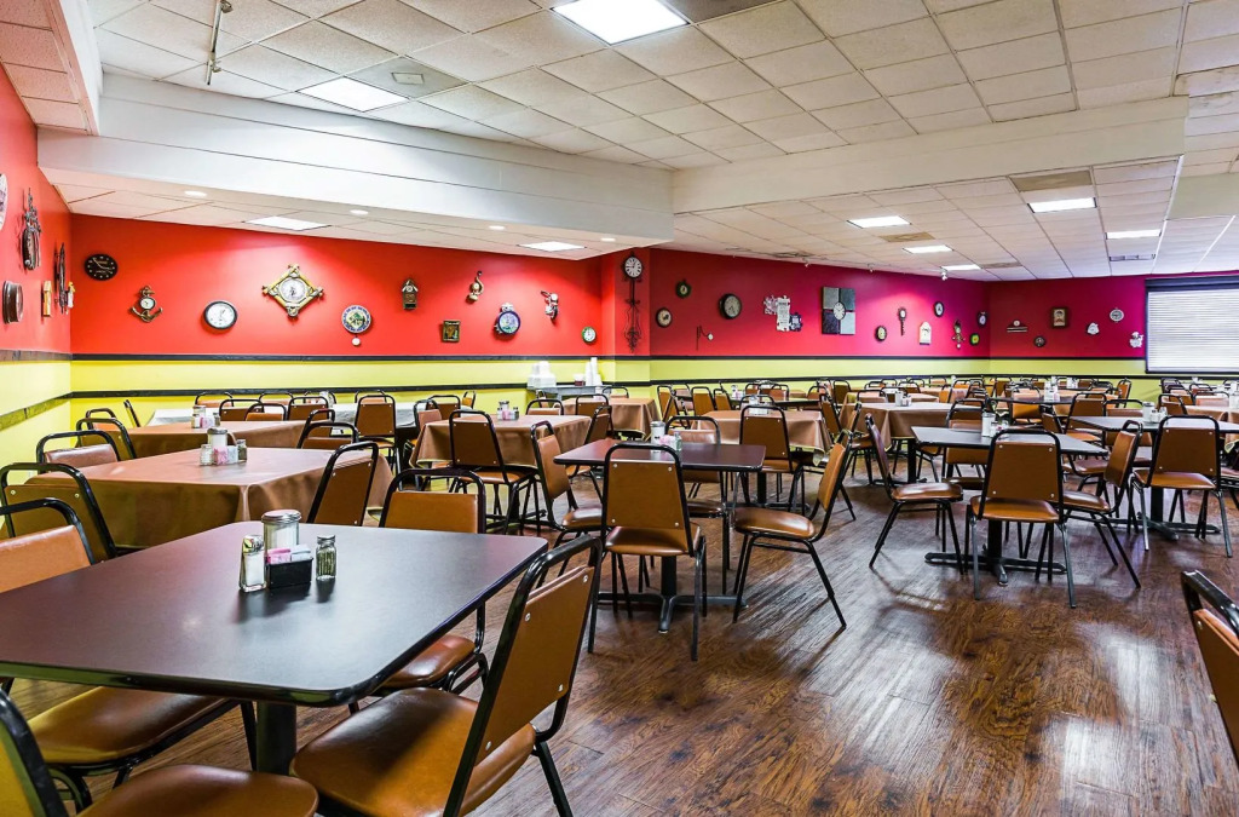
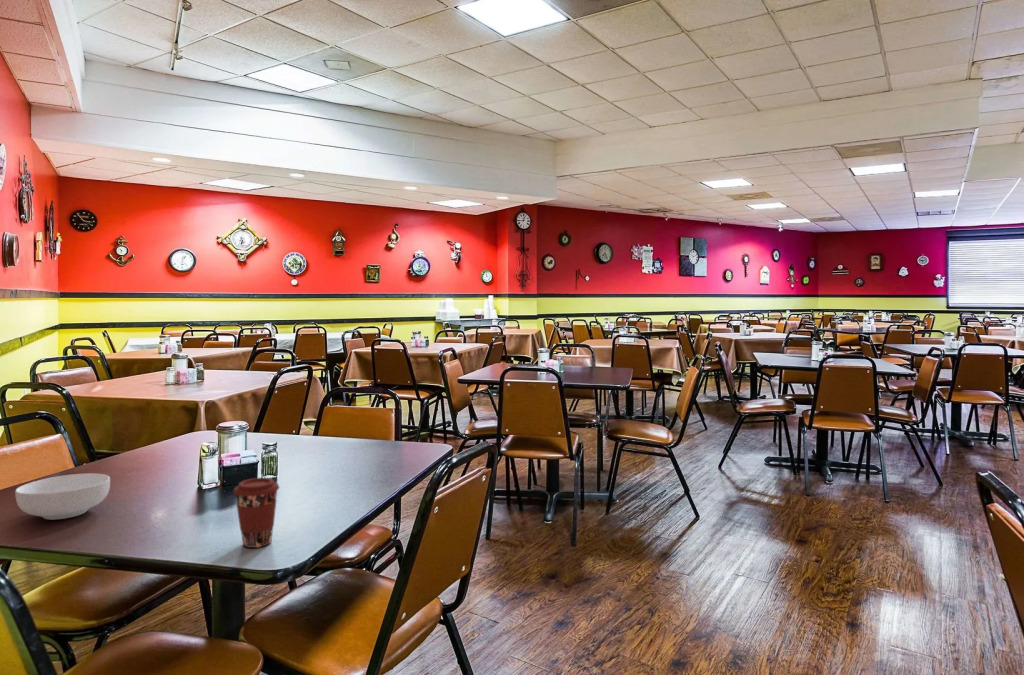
+ cereal bowl (64, 498)
+ coffee cup (256, 512)
